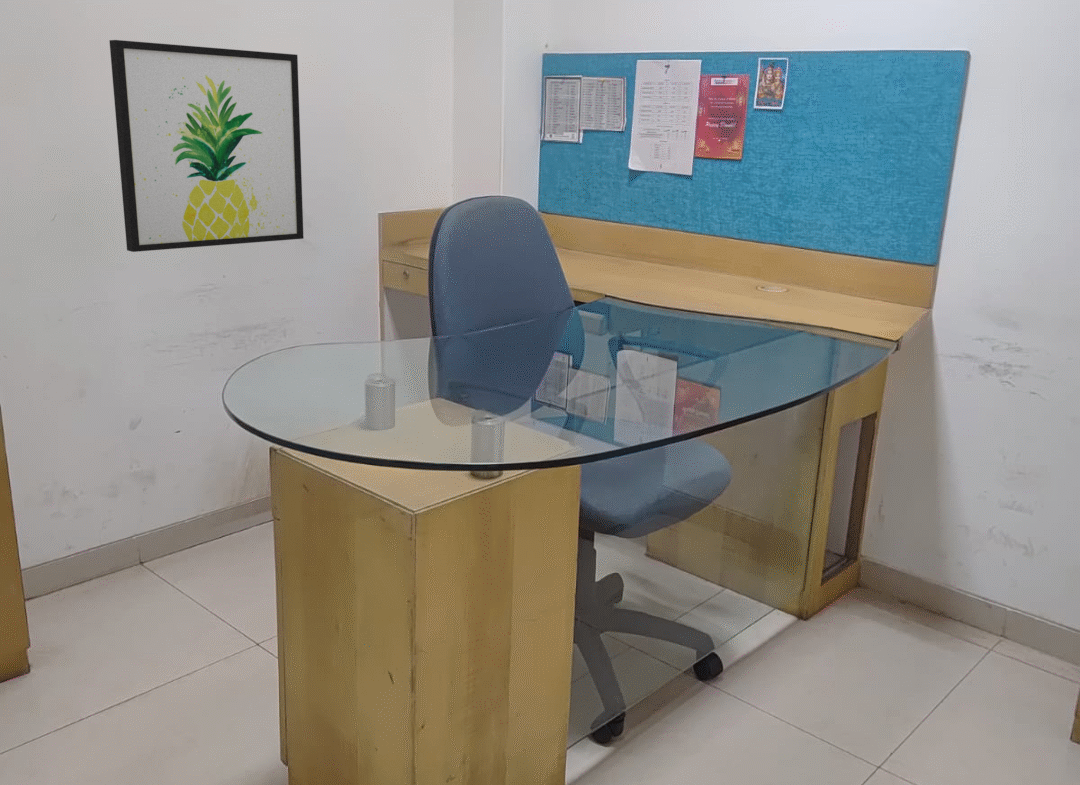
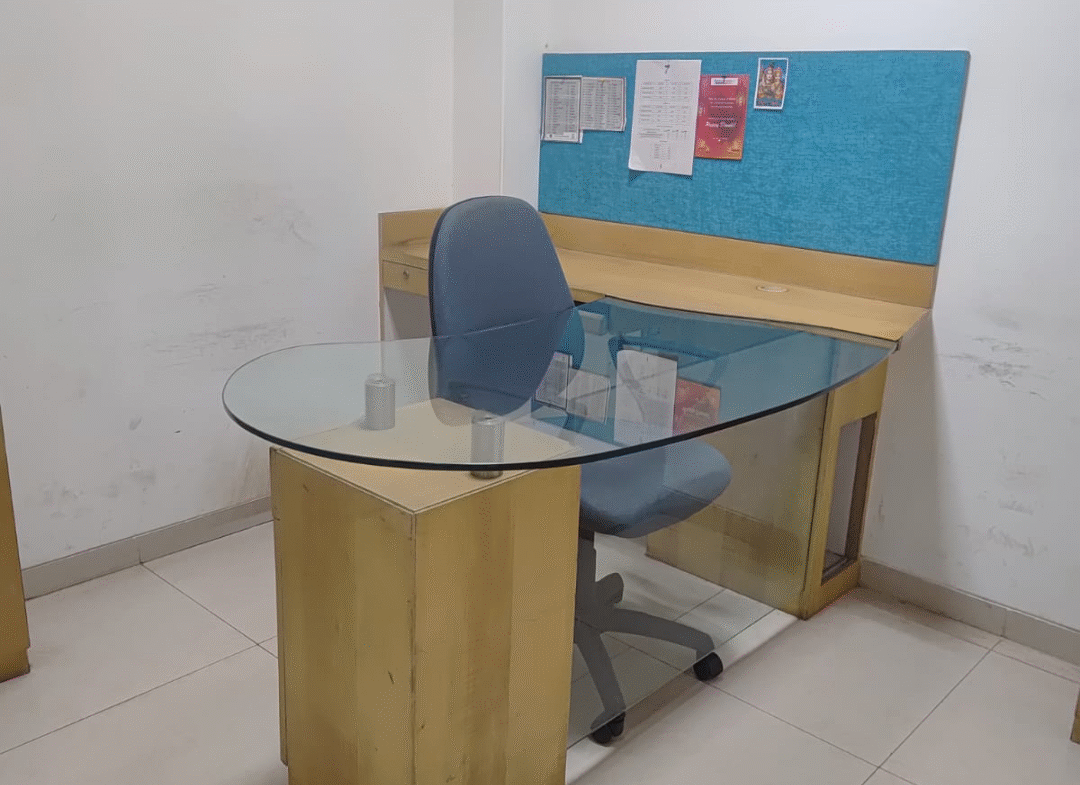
- wall art (215, 148)
